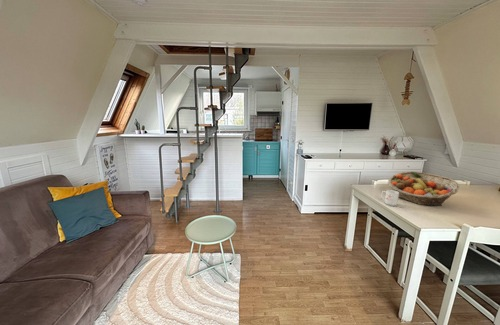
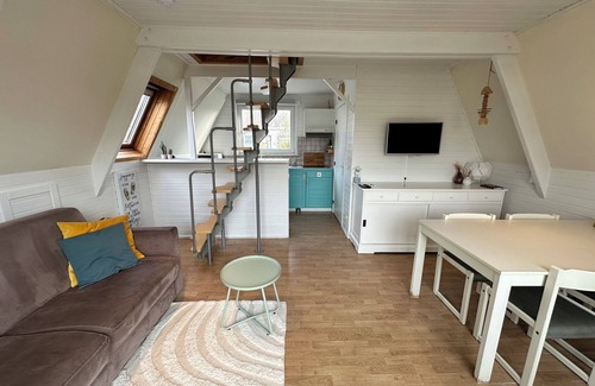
- mug (389, 197)
- fruit basket (419, 187)
